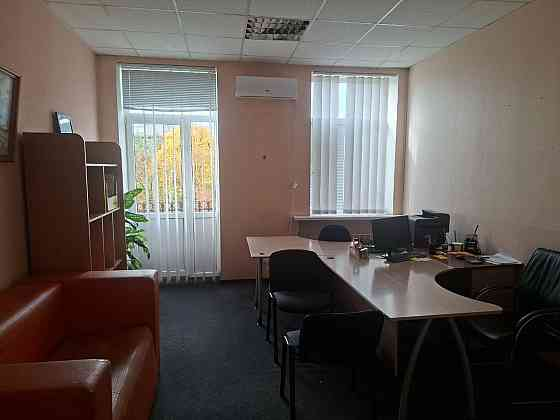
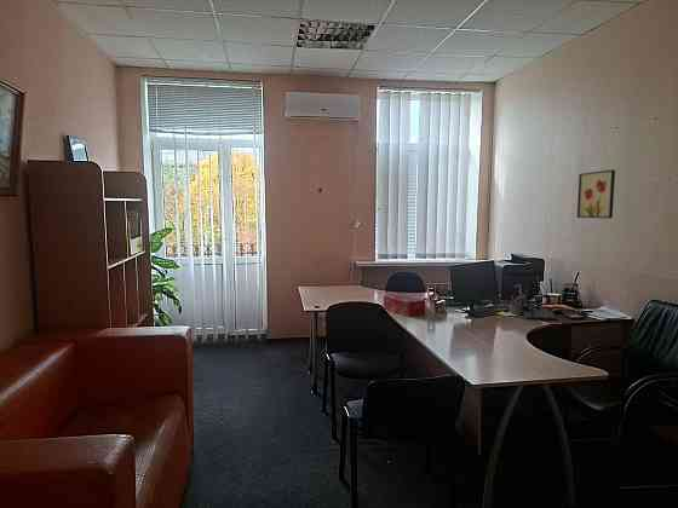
+ desk organizer (530, 304)
+ tissue box (403, 304)
+ wall art (596, 195)
